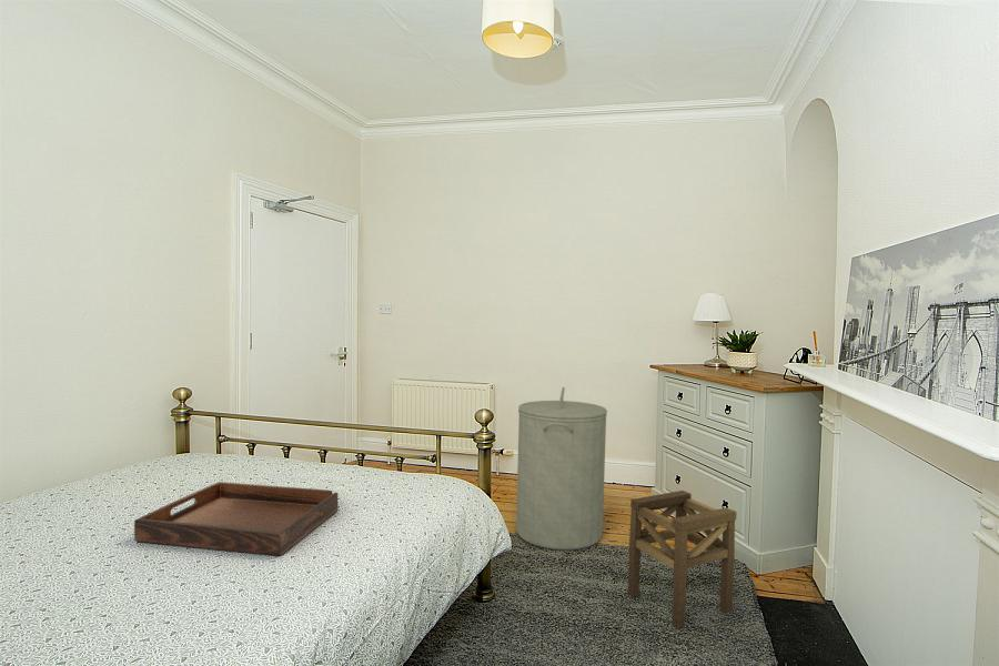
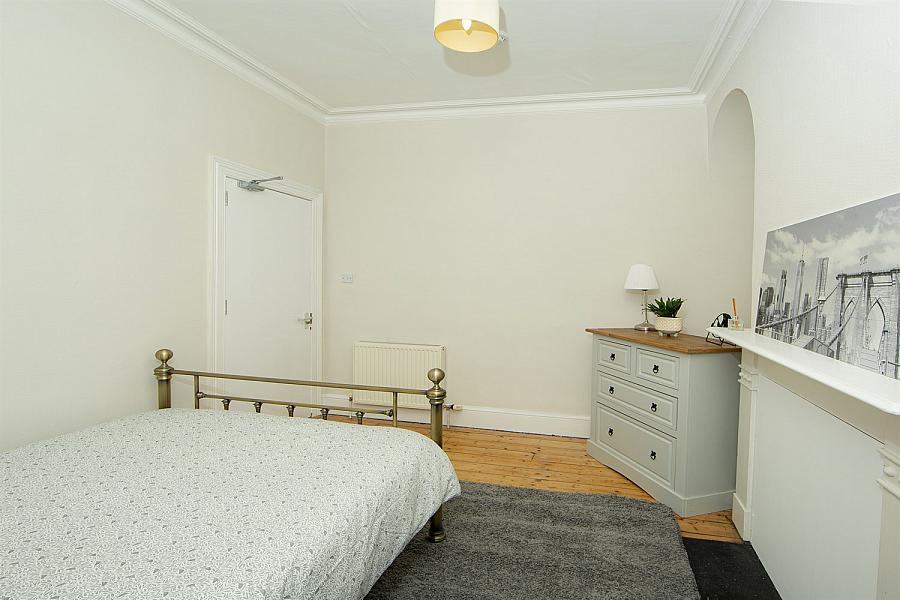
- serving tray (245, 514)
- laundry hamper (561, 460)
- stool (680, 554)
